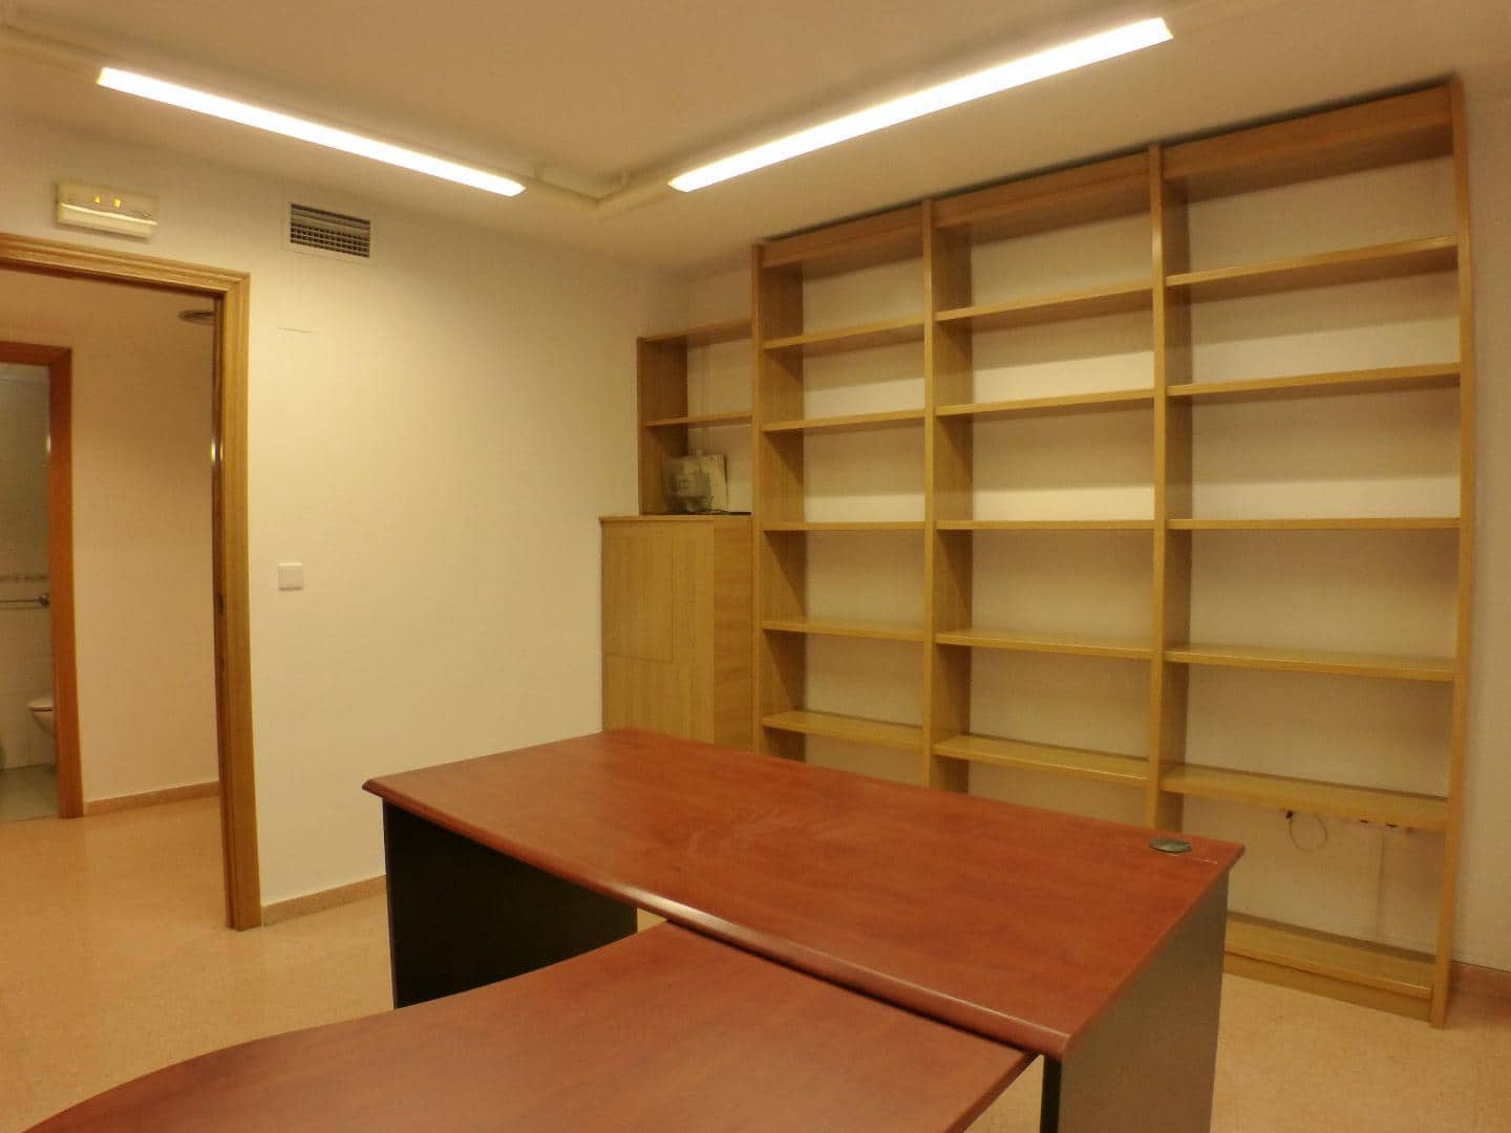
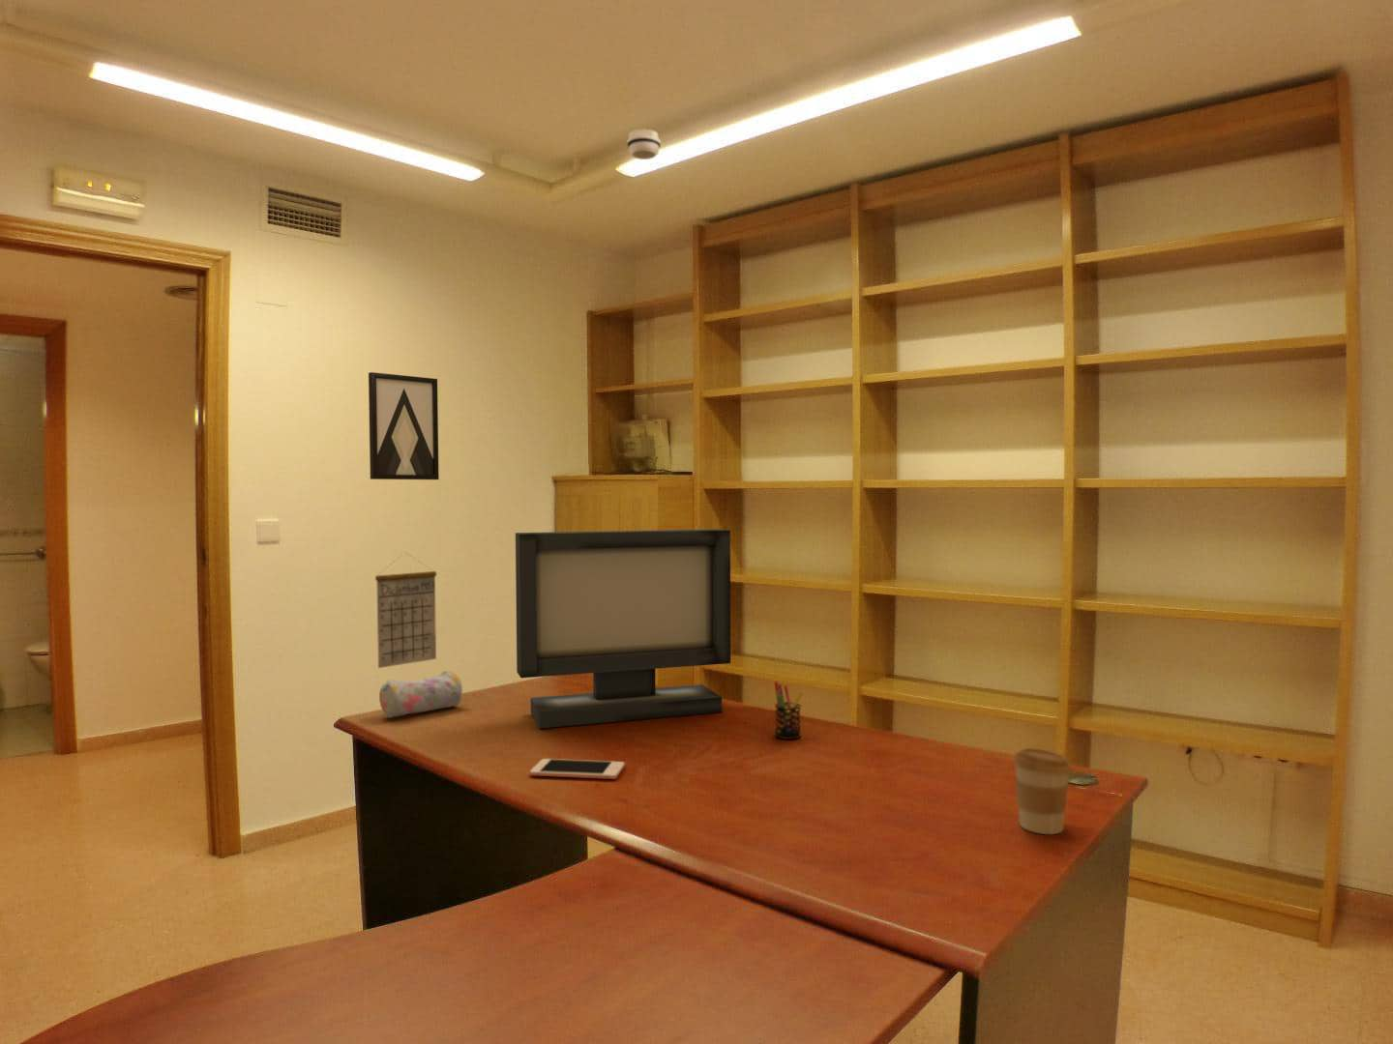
+ pen holder (784, 710)
+ cell phone (578, 769)
+ wall art (405, 428)
+ smoke detector (643, 144)
+ calendar (406, 608)
+ pencil case (422, 693)
+ coffee cup (1041, 788)
+ monitor (625, 622)
